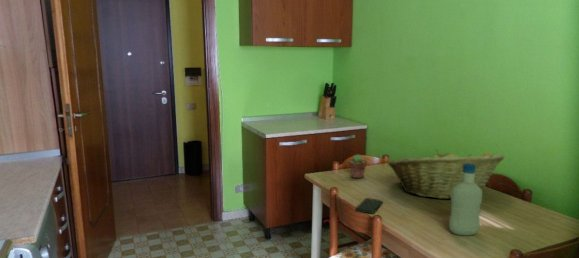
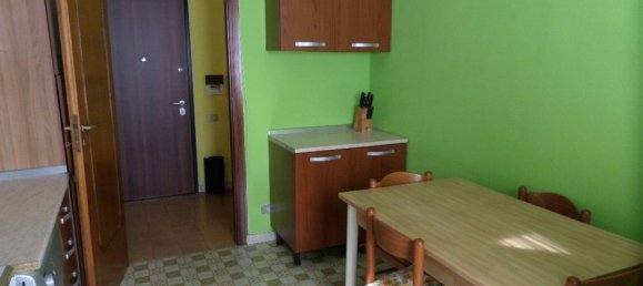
- fruit basket (444, 169)
- smartphone (369, 205)
- potted succulent (357, 165)
- bottle (466, 199)
